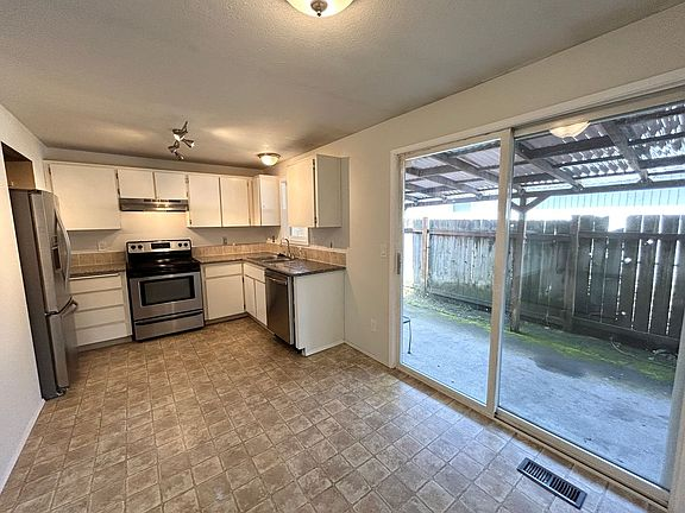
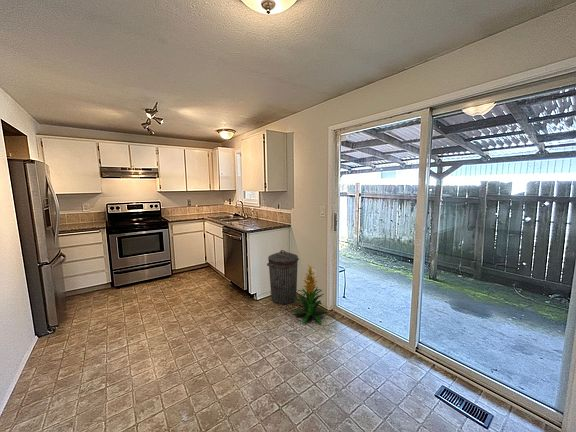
+ trash can (283, 274)
+ indoor plant (310, 290)
